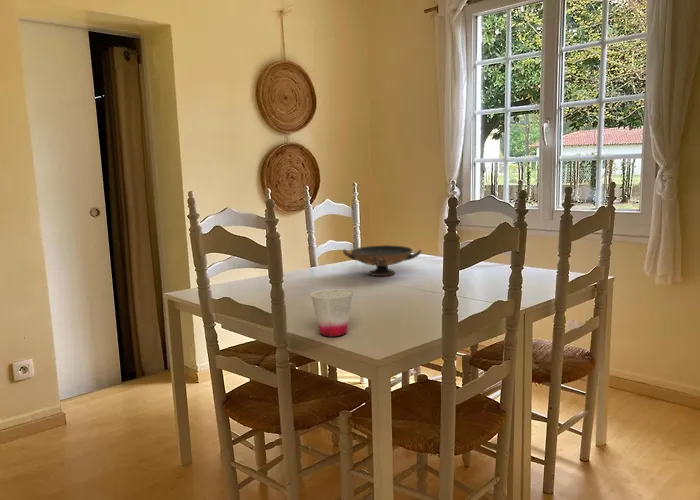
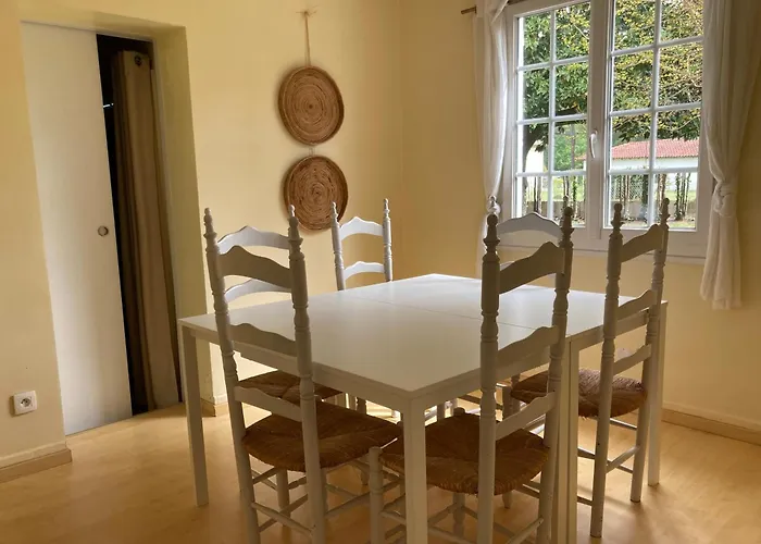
- decorative bowl (382, 261)
- cup (332, 313)
